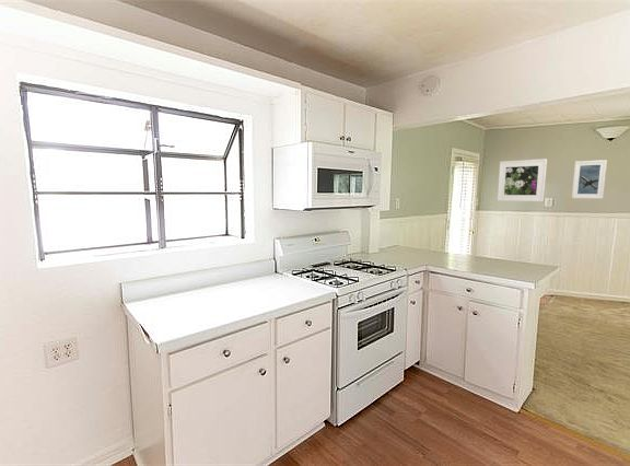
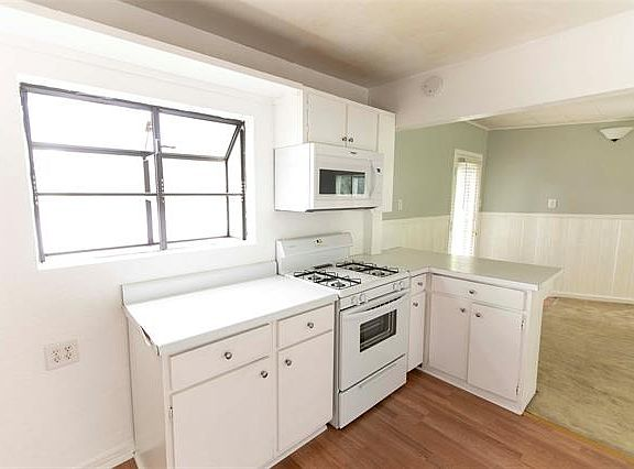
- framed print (588, 179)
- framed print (521, 180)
